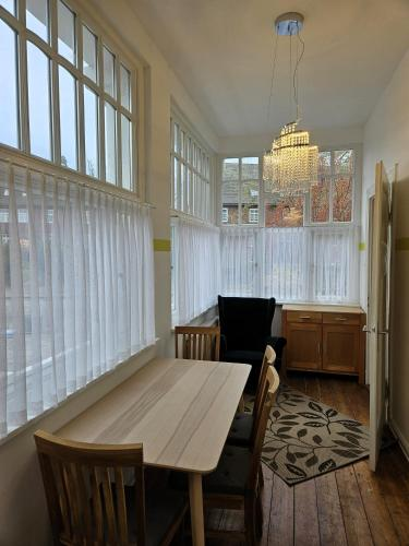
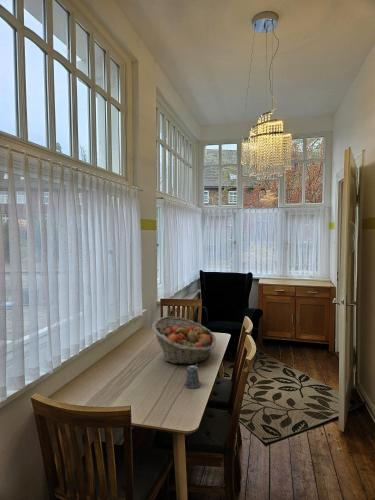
+ fruit basket (184, 338)
+ pepper shaker (193, 374)
